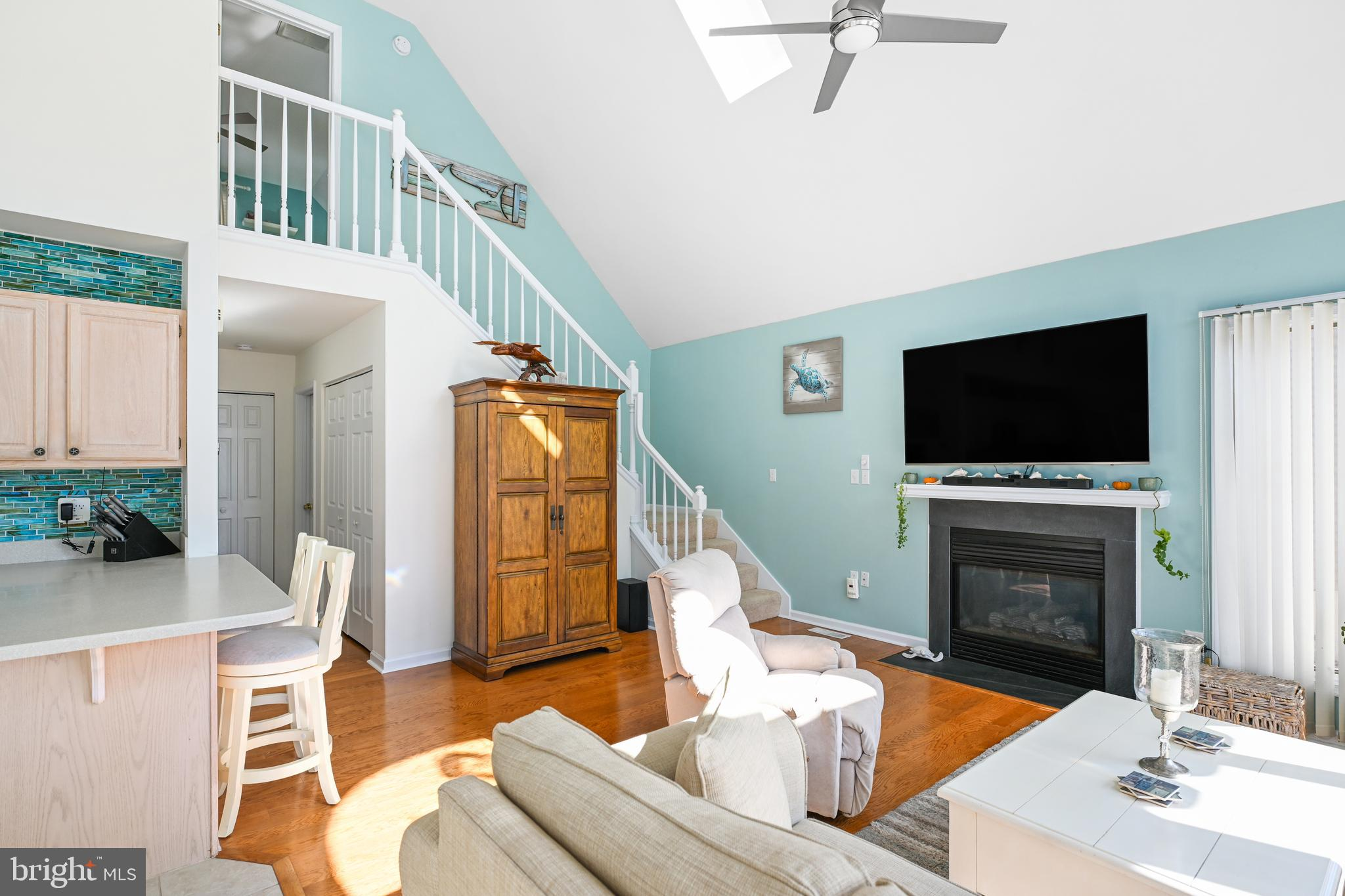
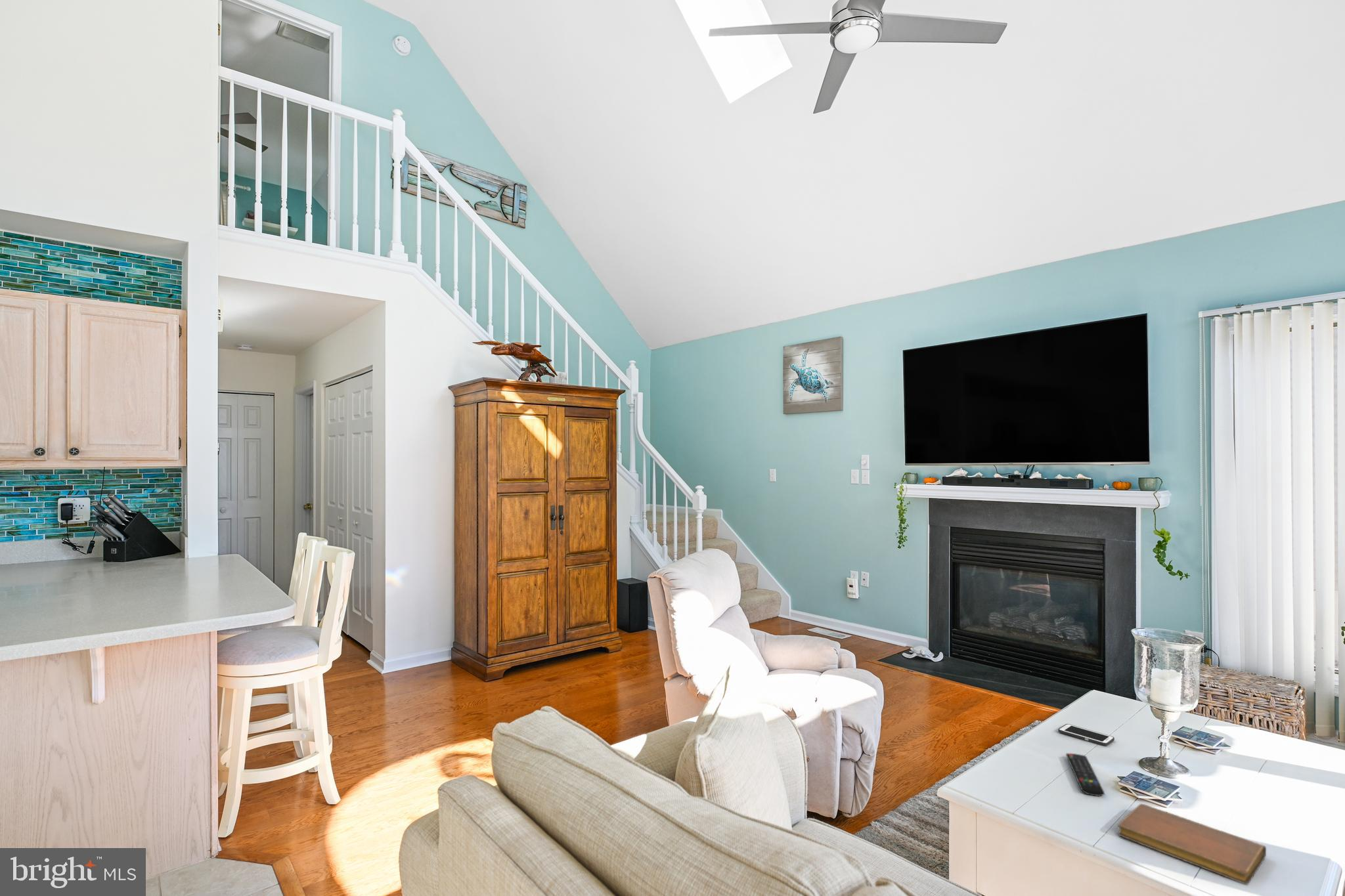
+ notebook (1189, 840)
+ remote control (1084, 773)
+ cell phone (1086, 735)
